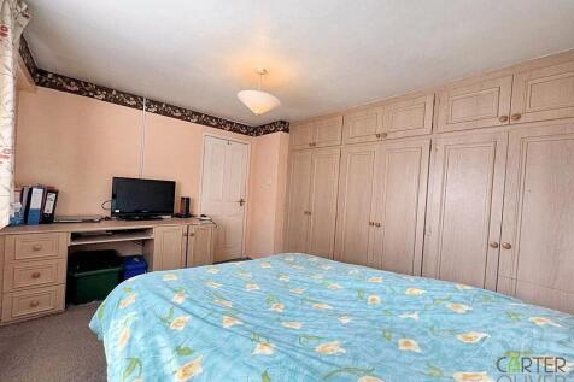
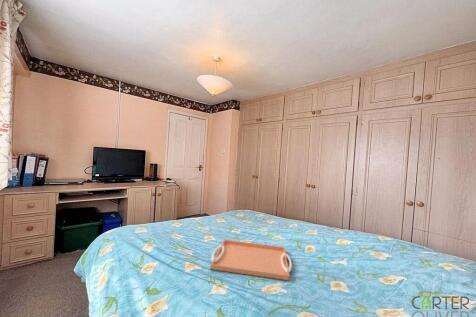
+ serving tray (251, 256)
